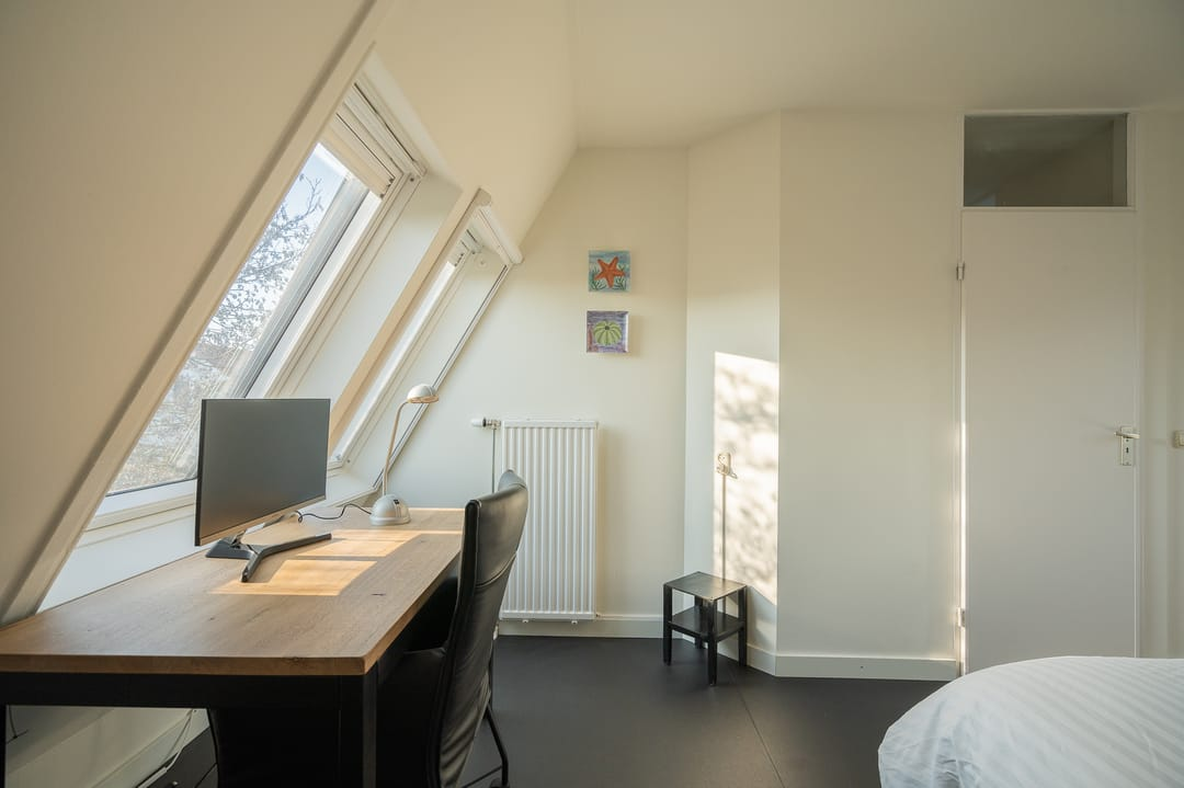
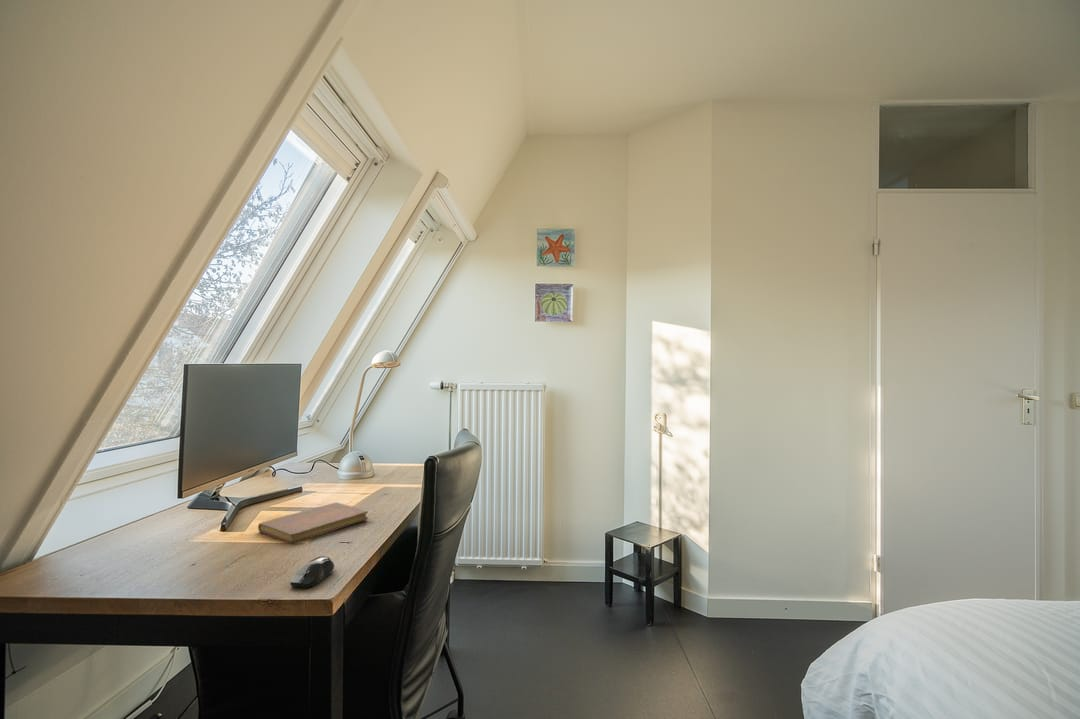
+ computer mouse (313, 570)
+ notebook (315, 520)
